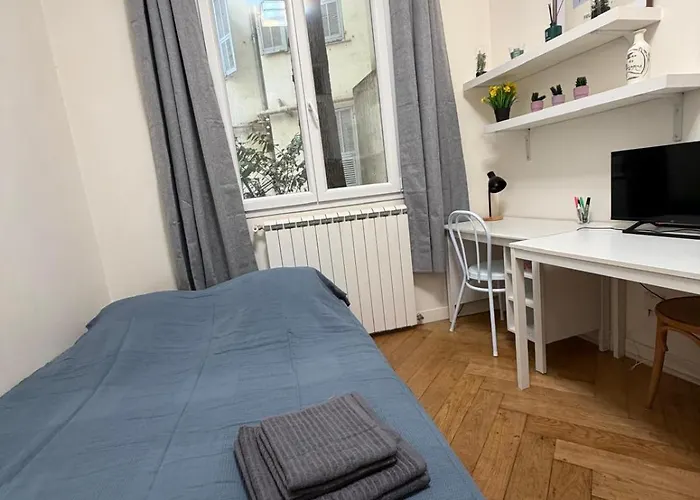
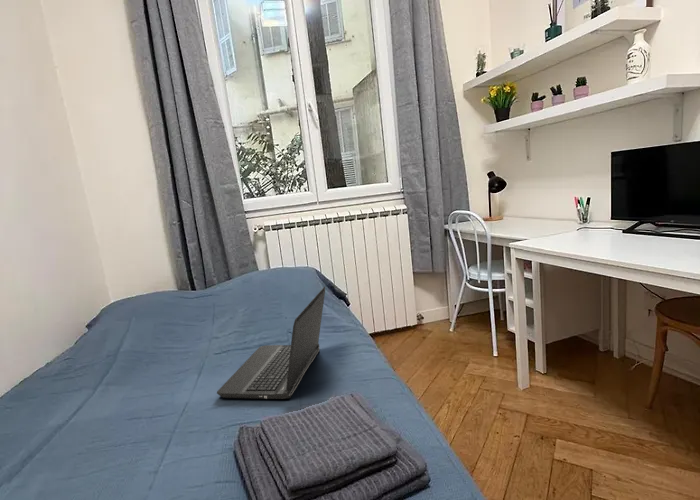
+ laptop computer (275, 345)
